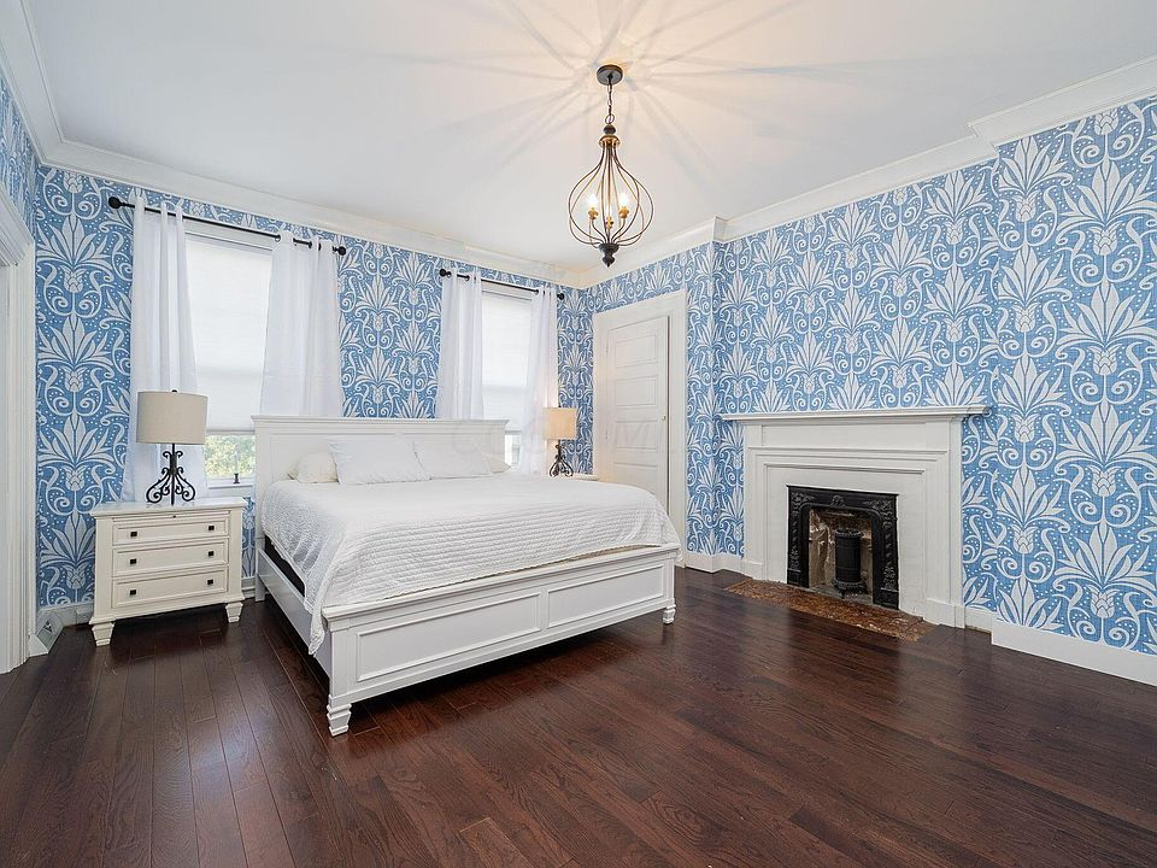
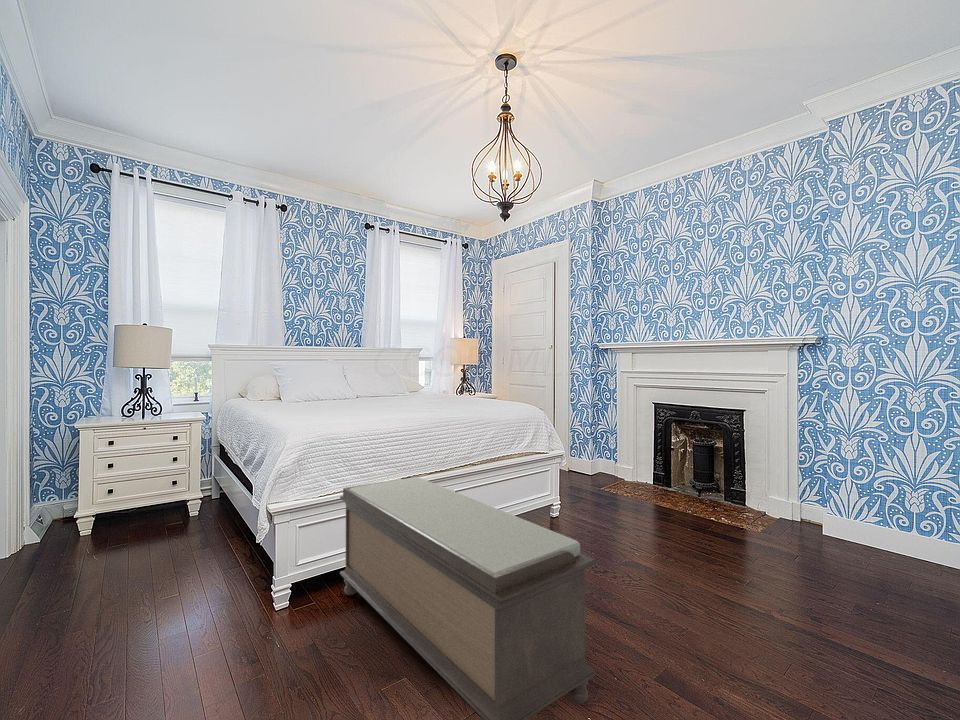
+ bench (443, 573)
